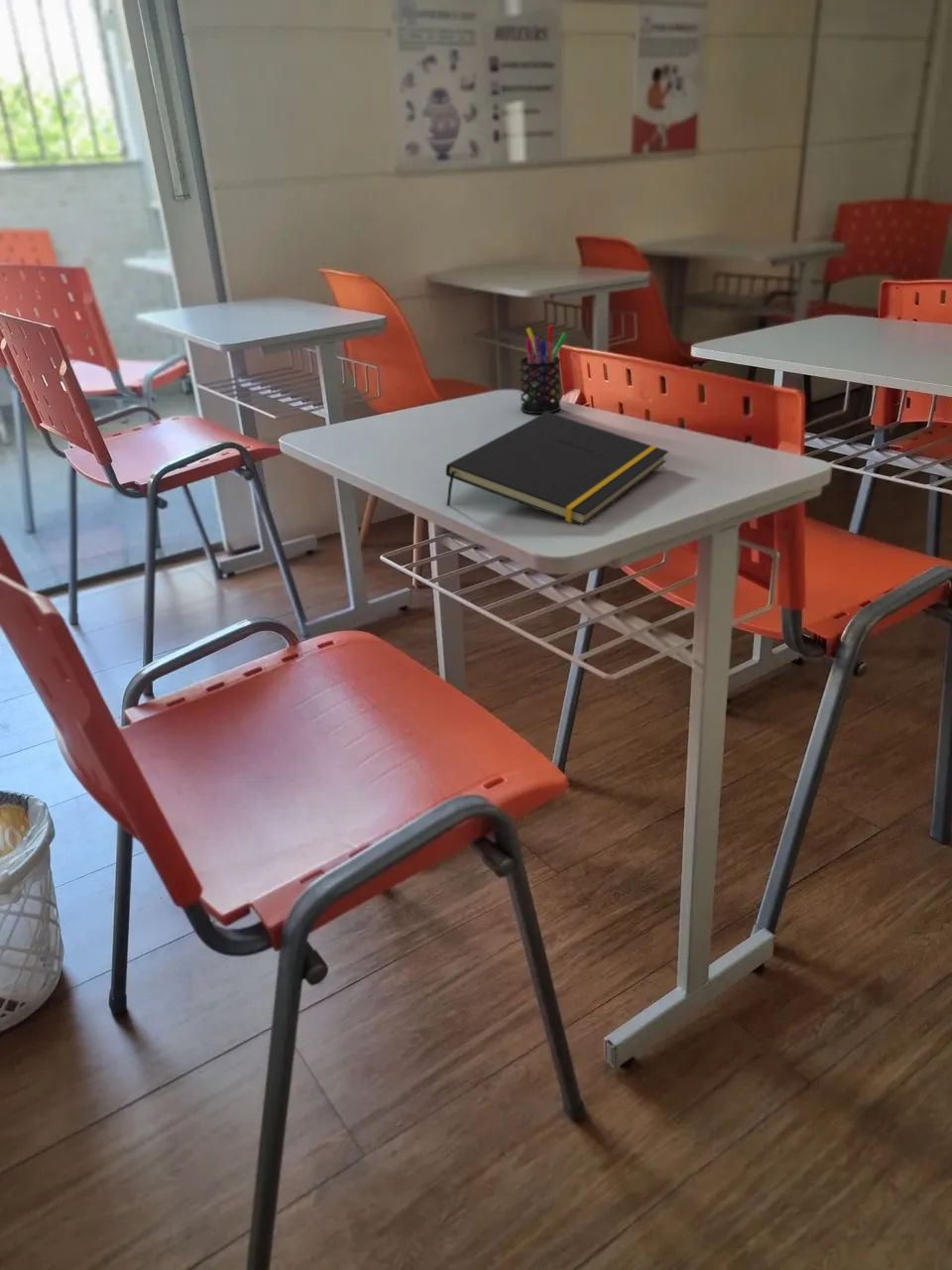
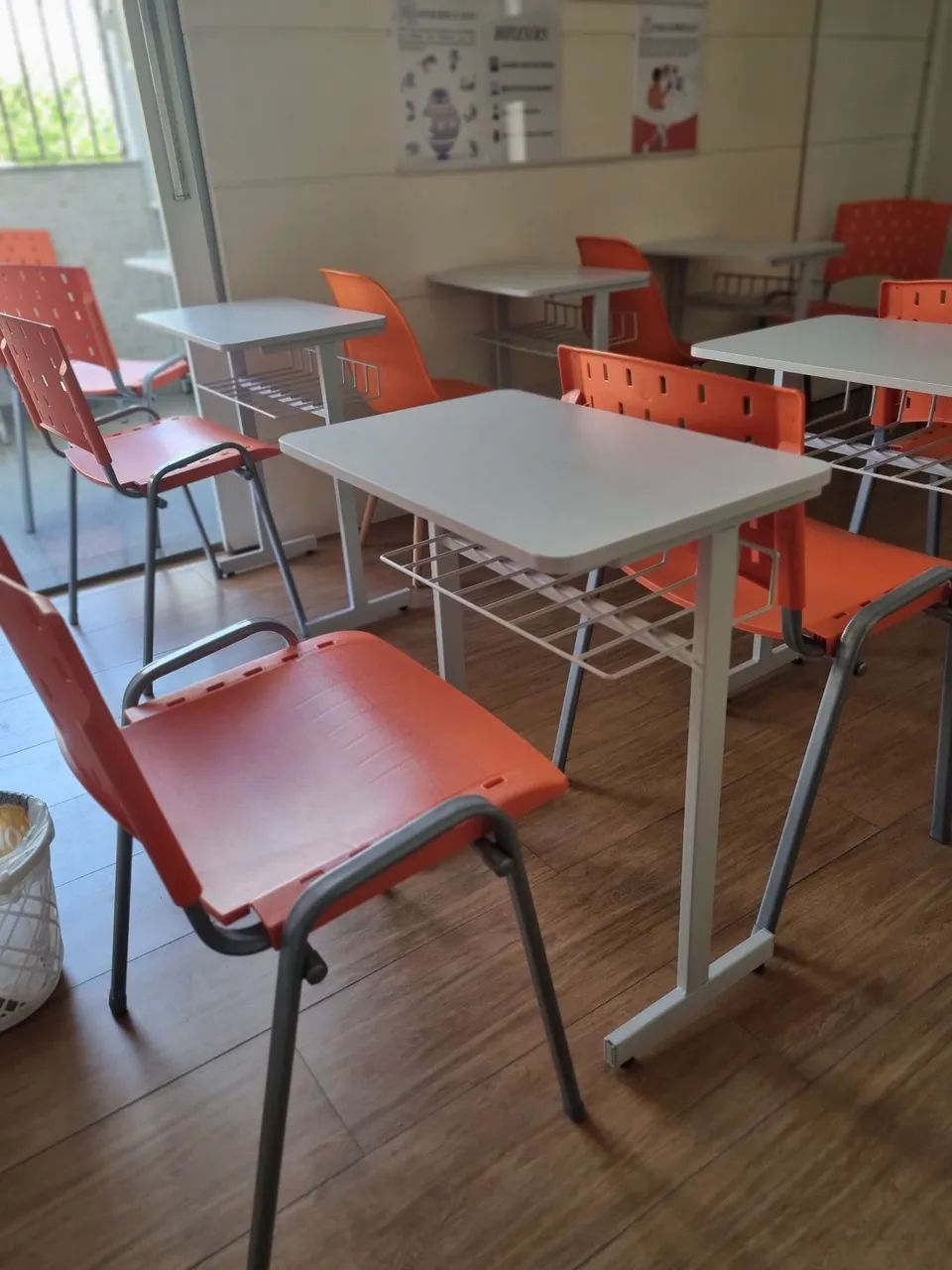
- notepad (562, 462)
- pen holder (544, 366)
